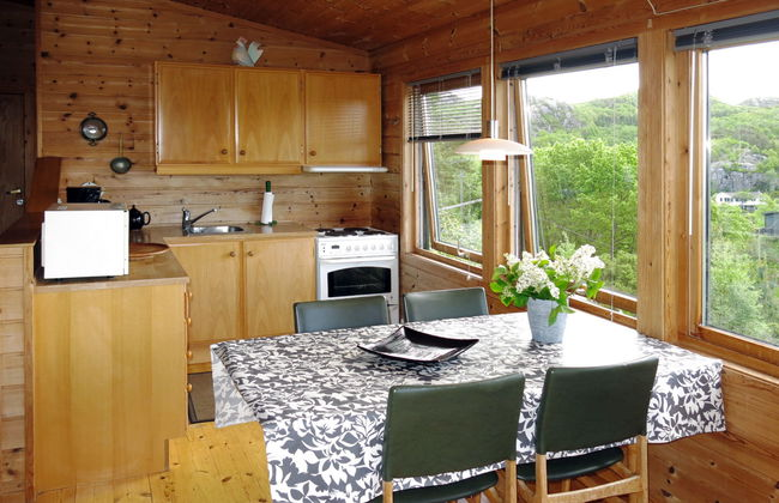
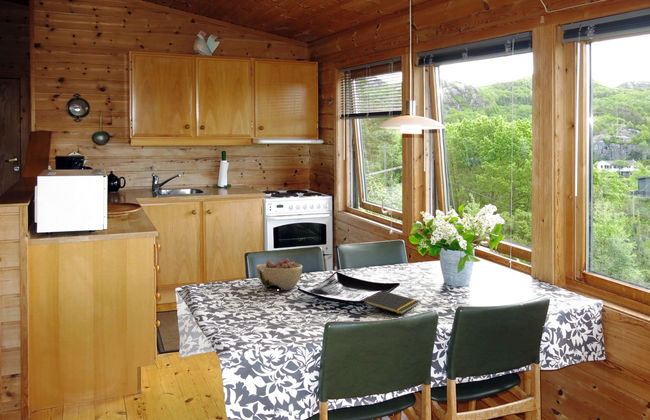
+ bowl (279, 272)
+ notepad (392, 302)
